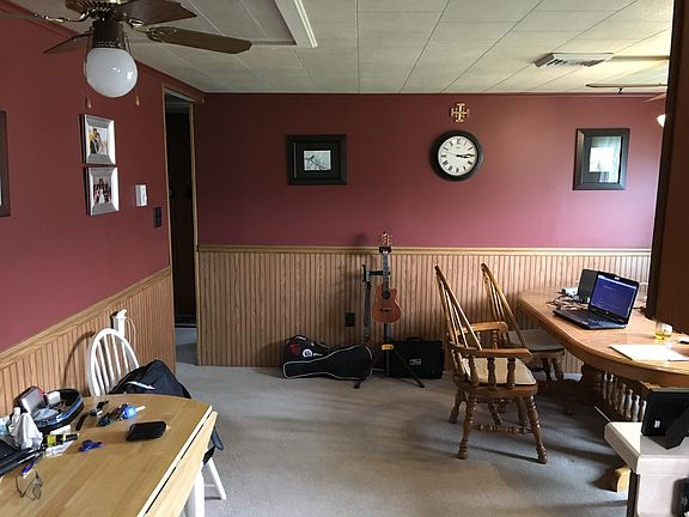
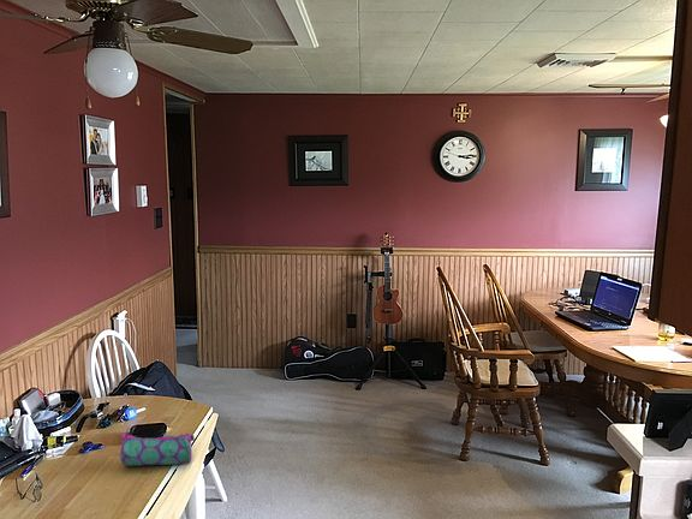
+ pencil case (157, 448)
